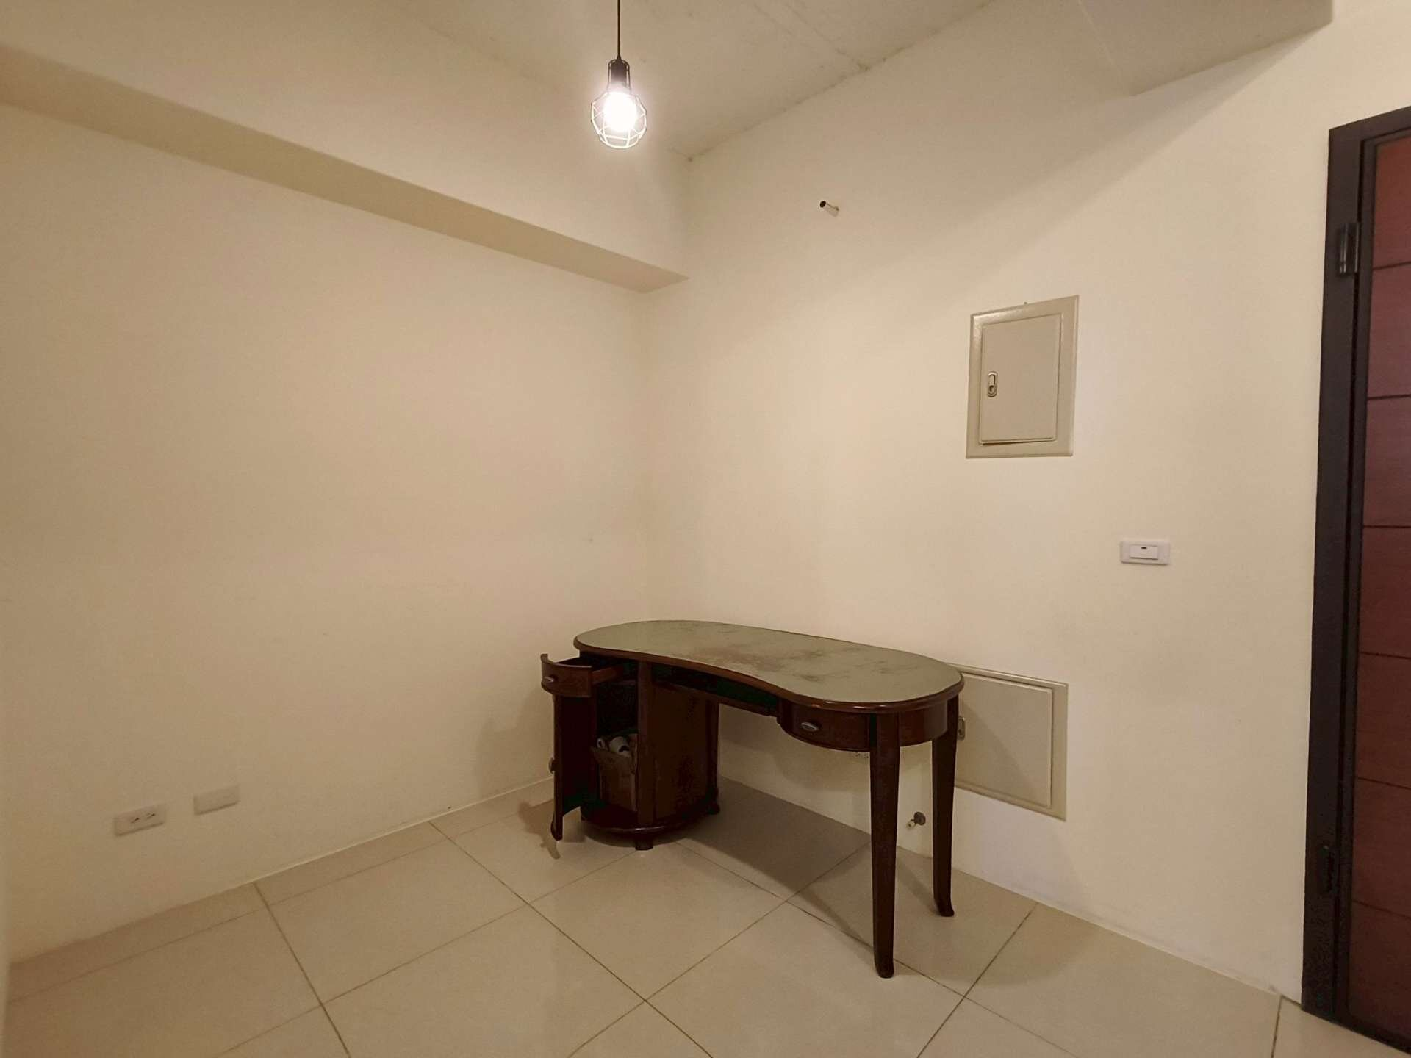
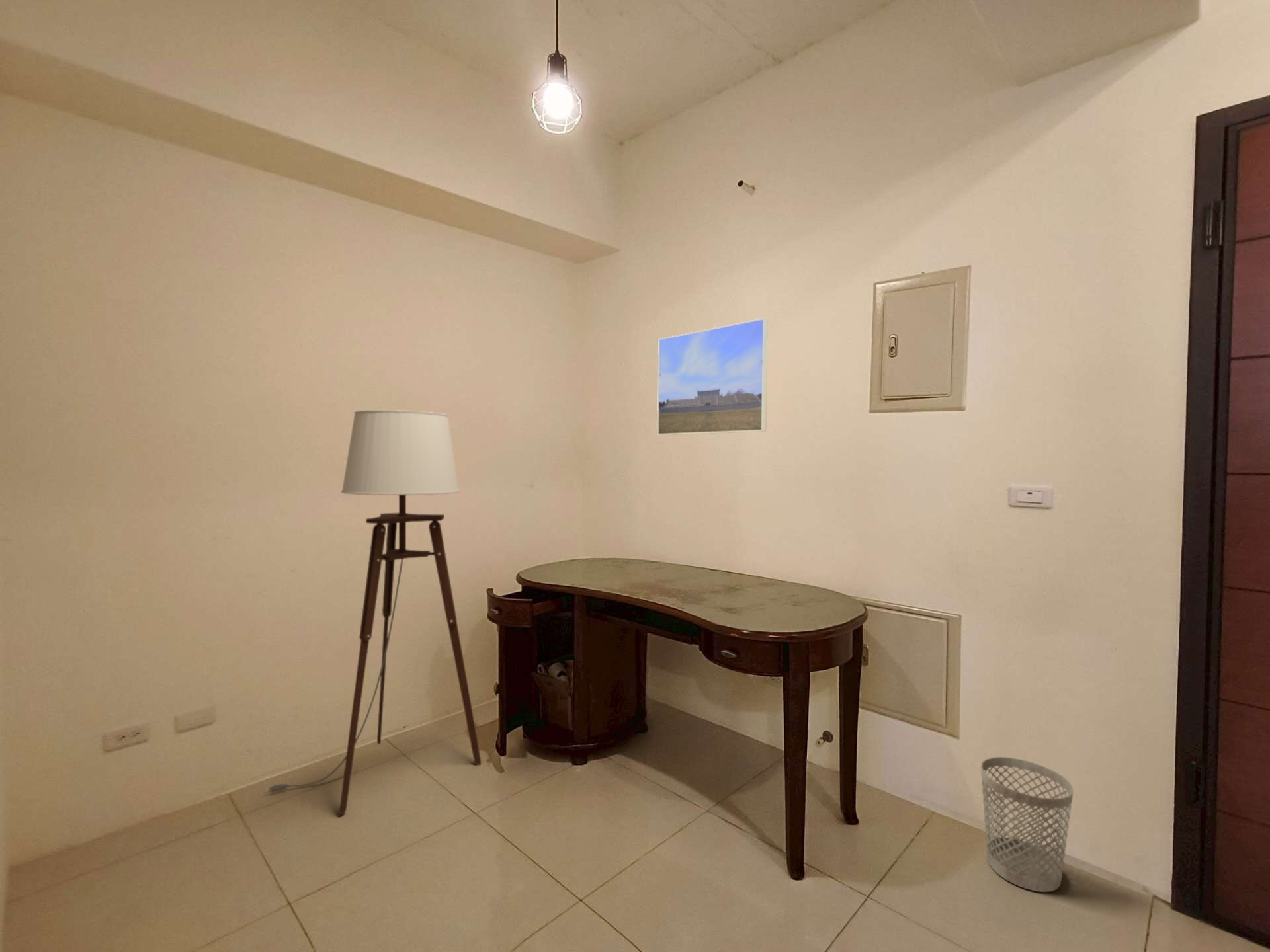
+ wastebasket (1024, 823)
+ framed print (708, 381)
+ floor lamp (375, 595)
